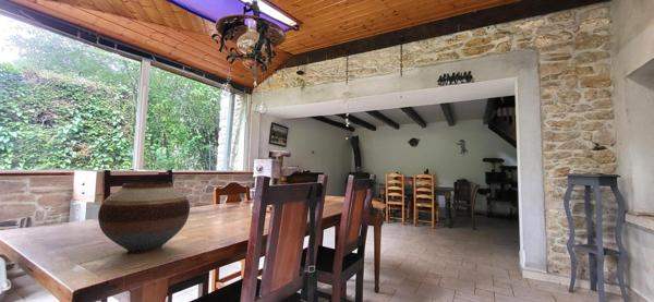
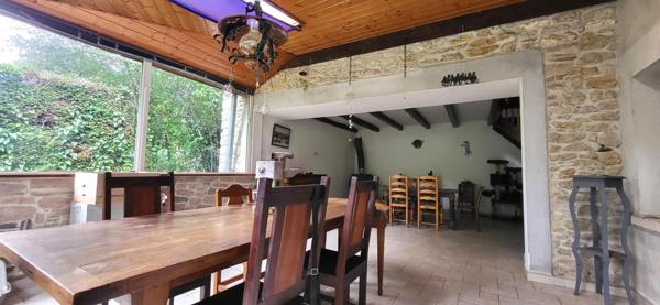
- vase (147, 215)
